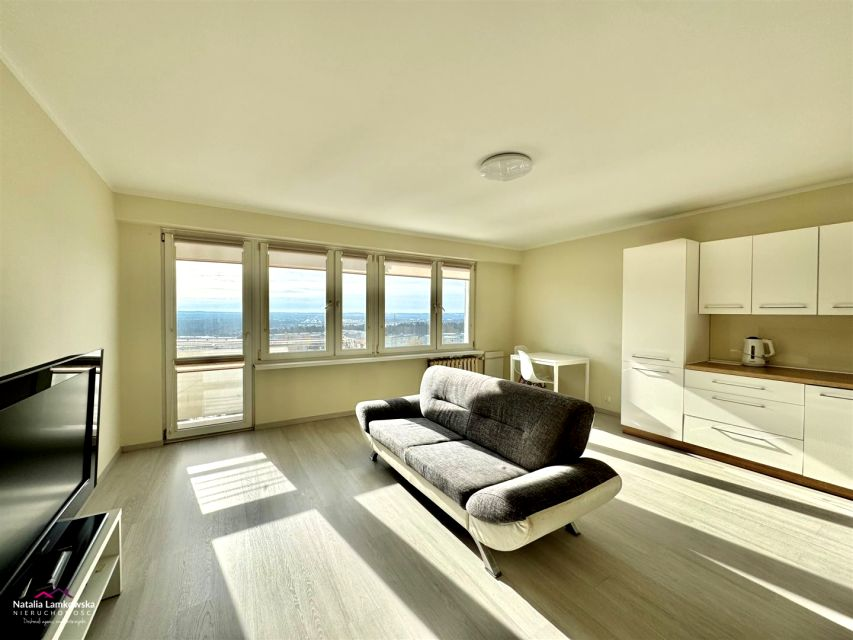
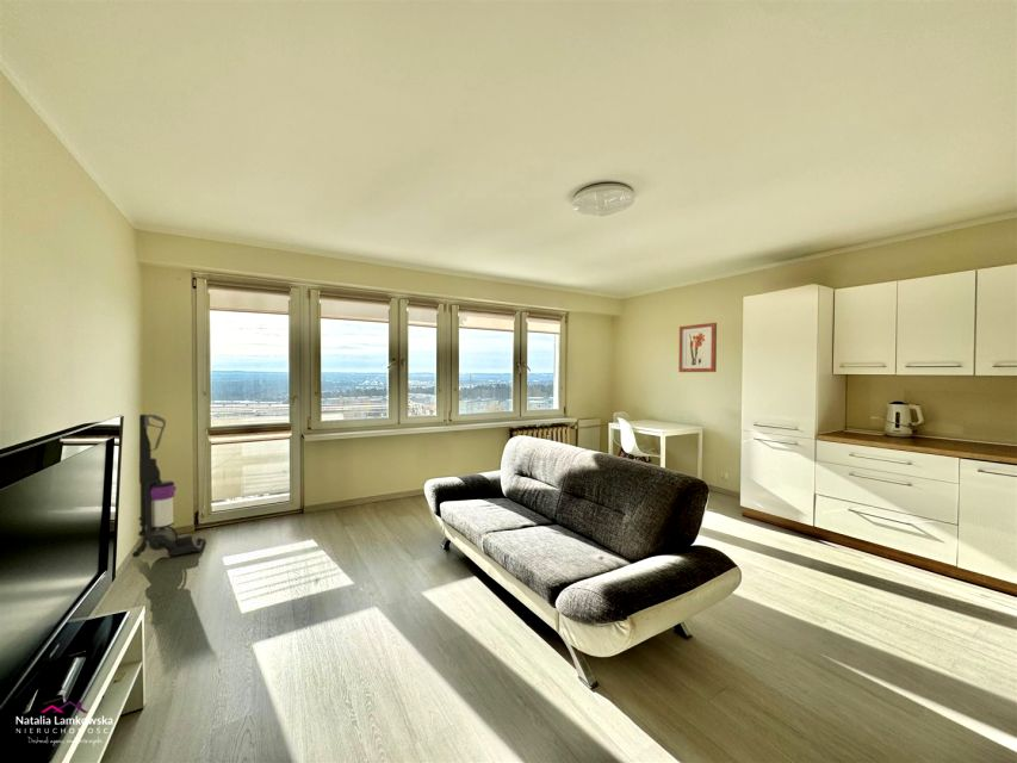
+ wall art (696, 348)
+ vacuum cleaner (168, 482)
